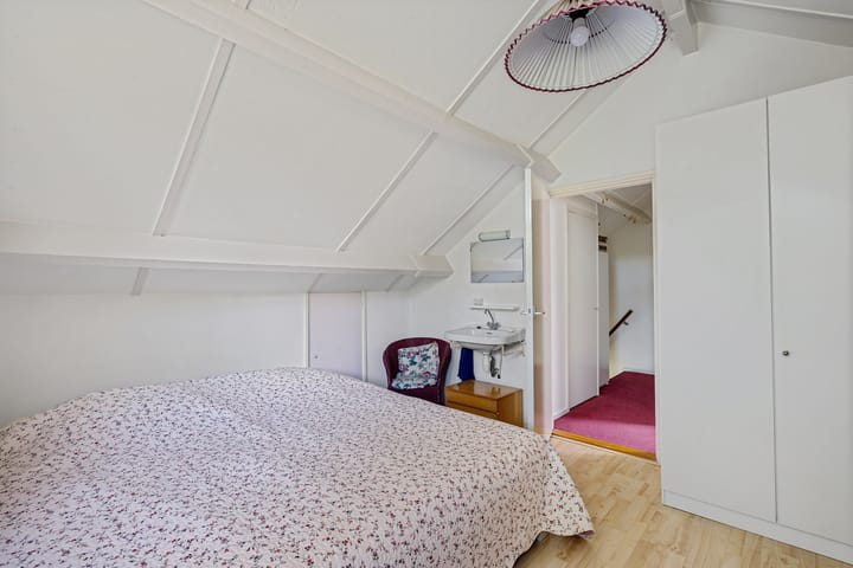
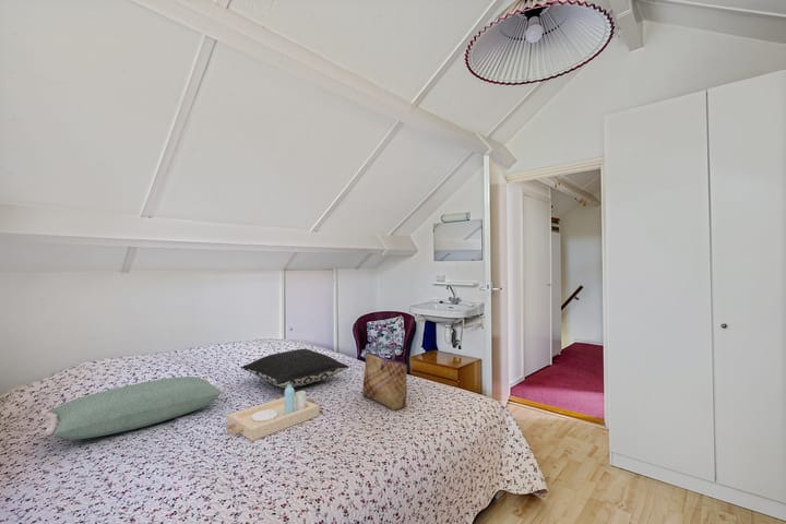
+ pillow (295, 367)
+ serving tray (274, 402)
+ tote bag (383, 365)
+ pillow (140, 403)
